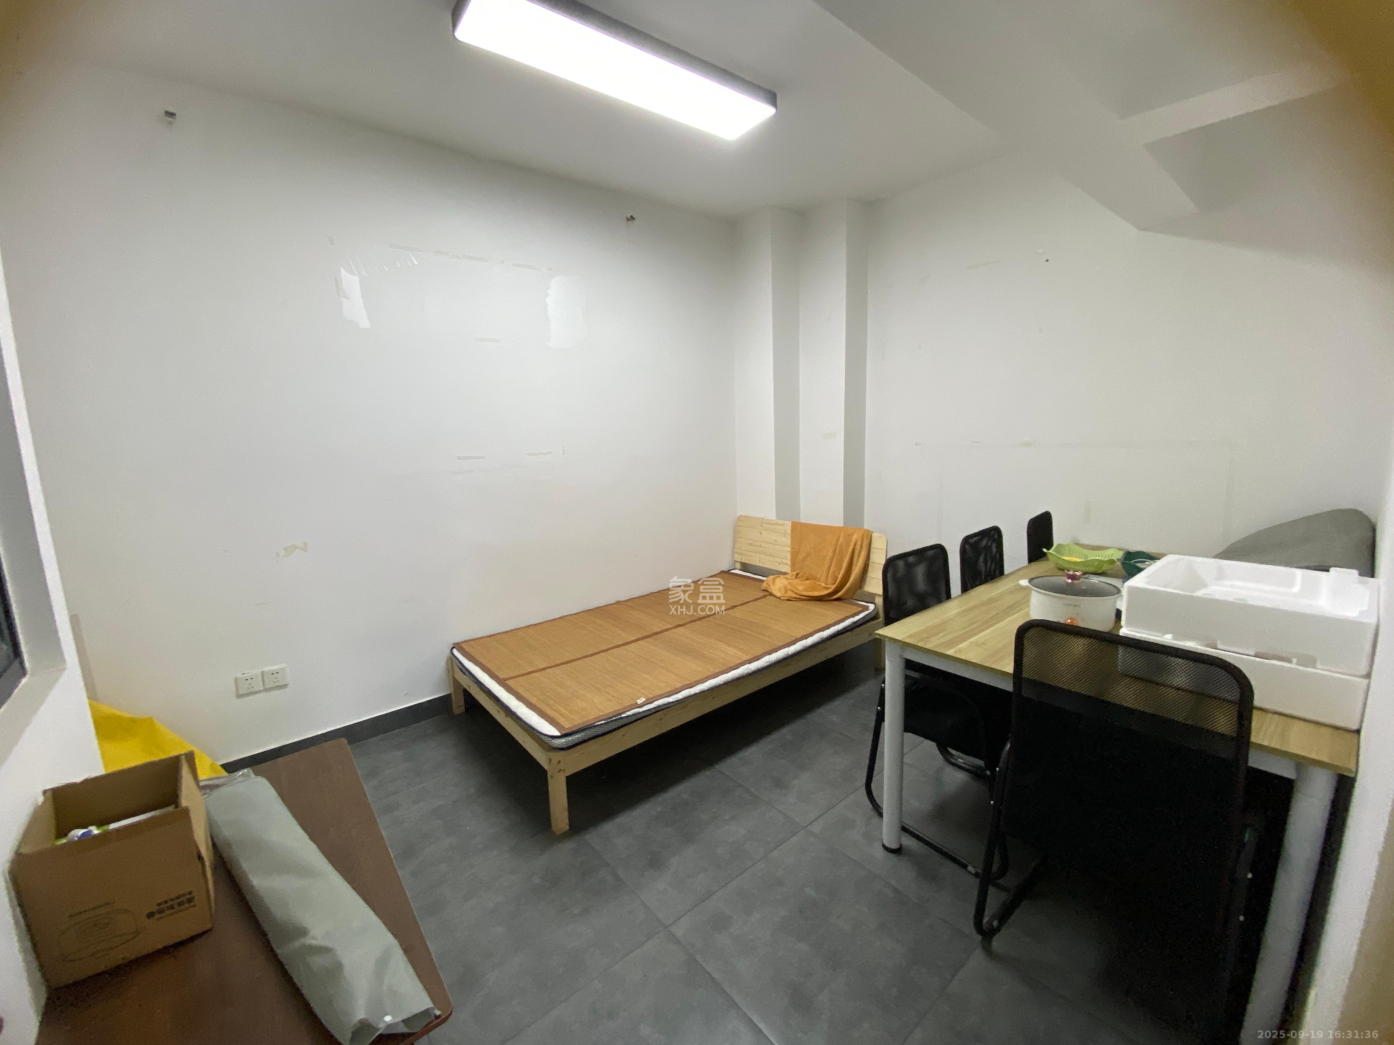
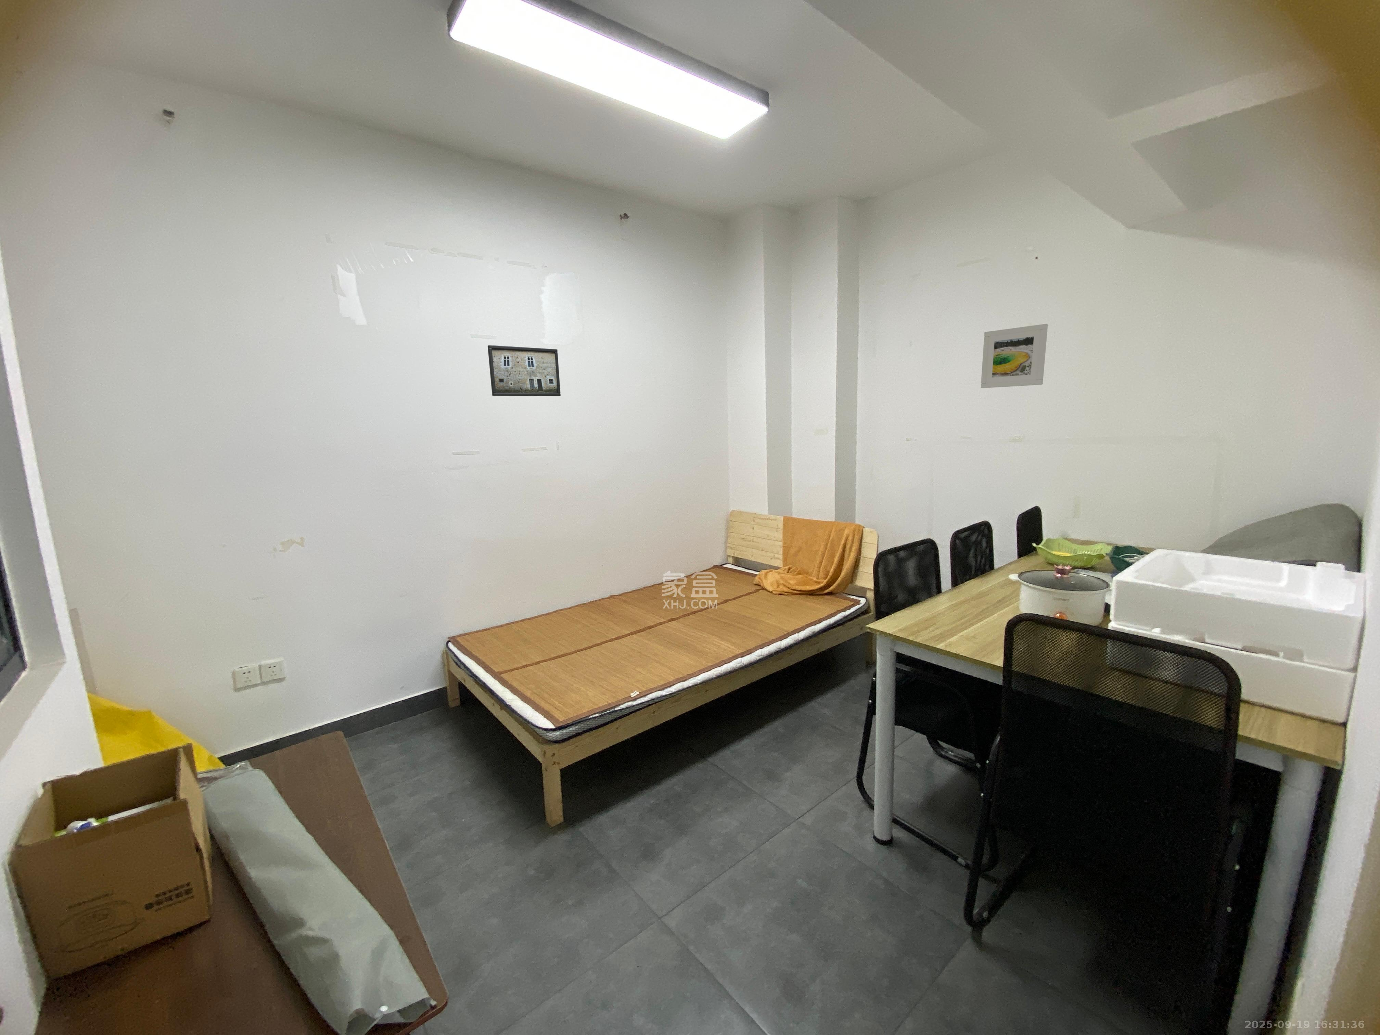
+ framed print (1013, 358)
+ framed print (526, 372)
